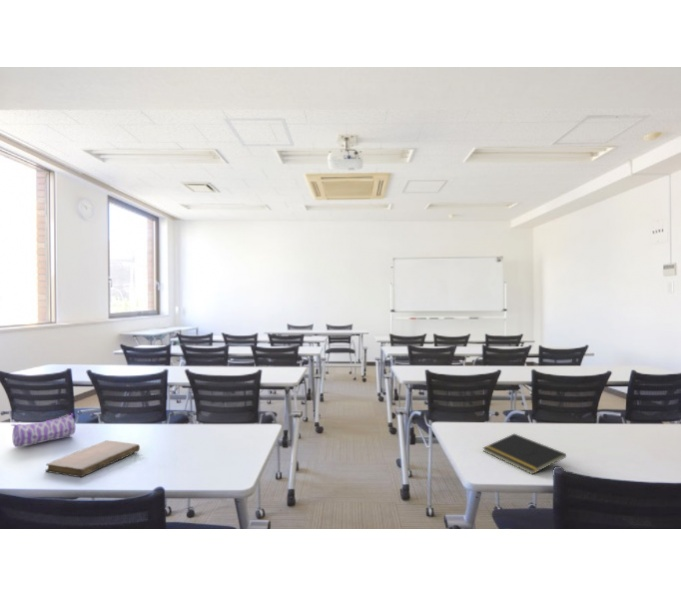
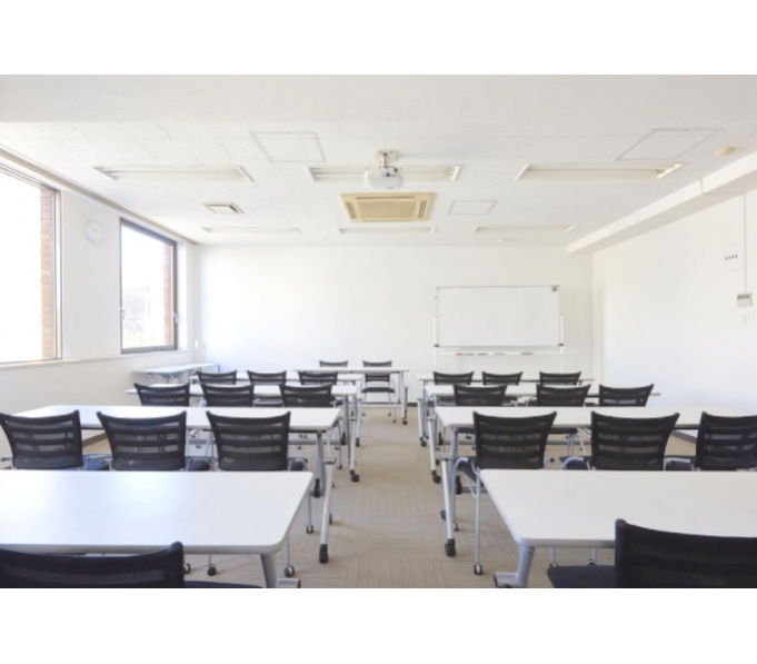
- pencil case (45, 429)
- notebook (95, 456)
- notepad (522, 452)
